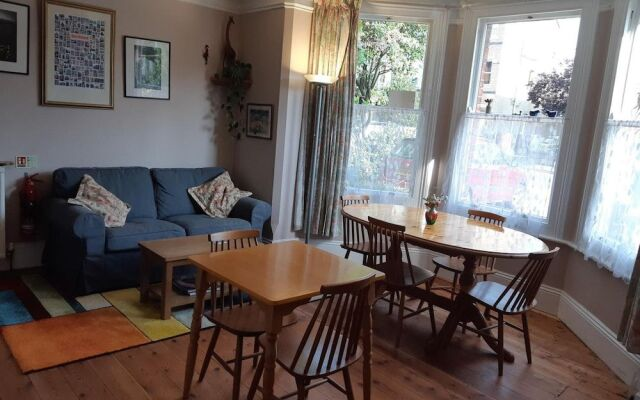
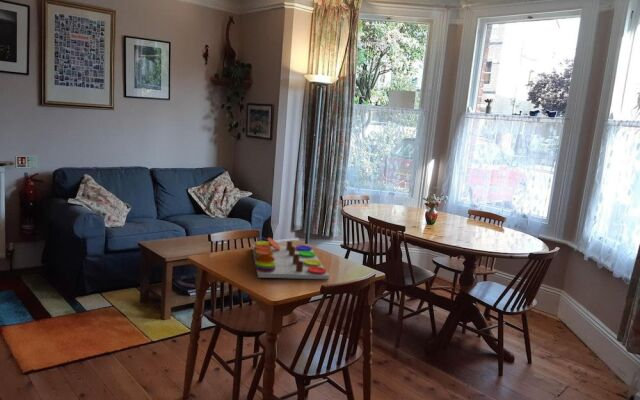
+ board game (287, 254)
